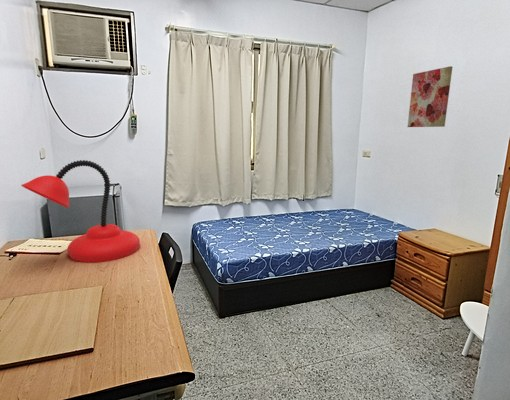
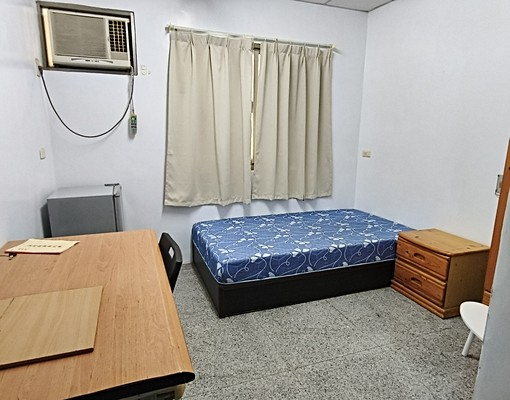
- wall art (428, 99)
- desk lamp (101, 206)
